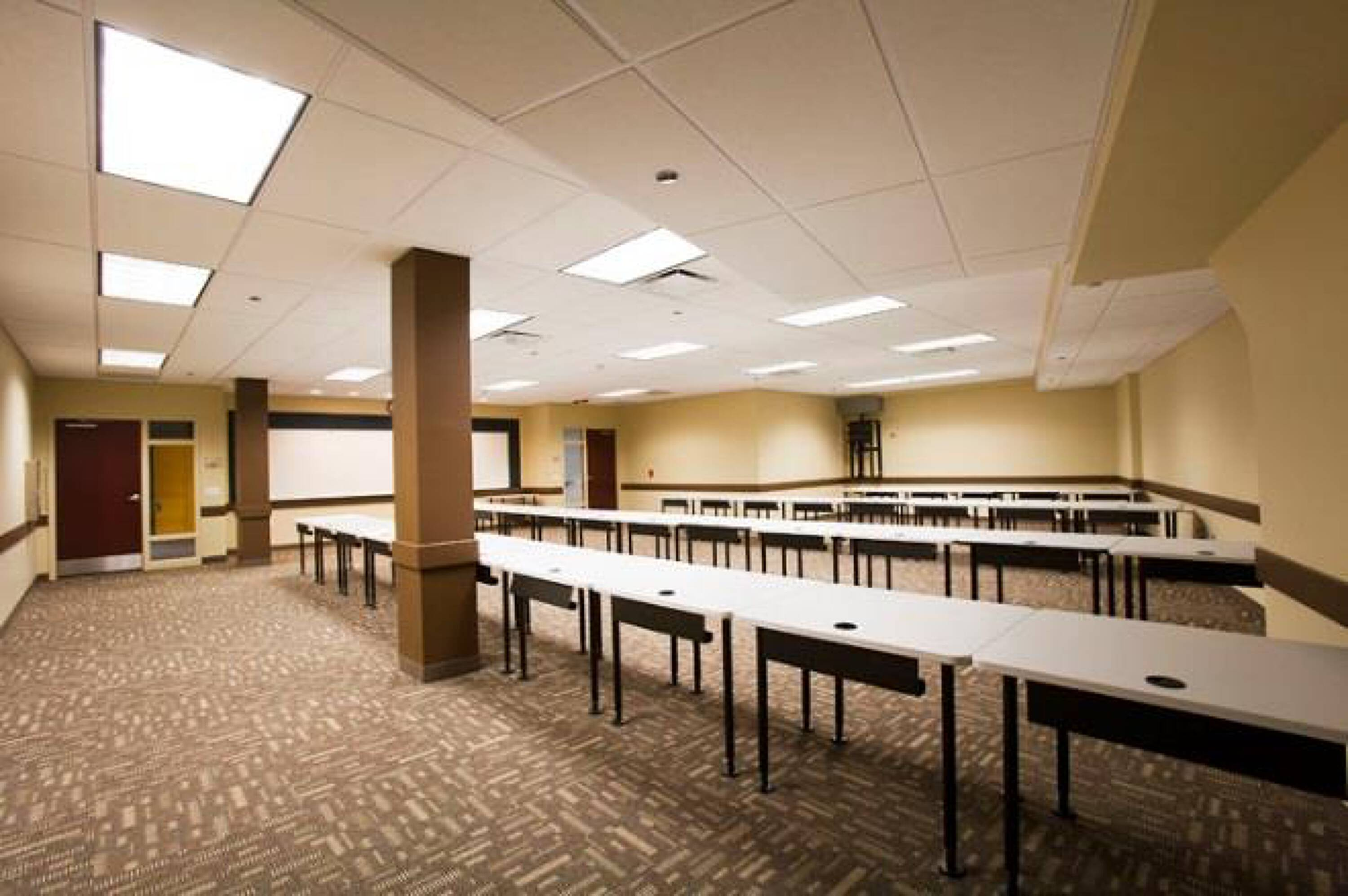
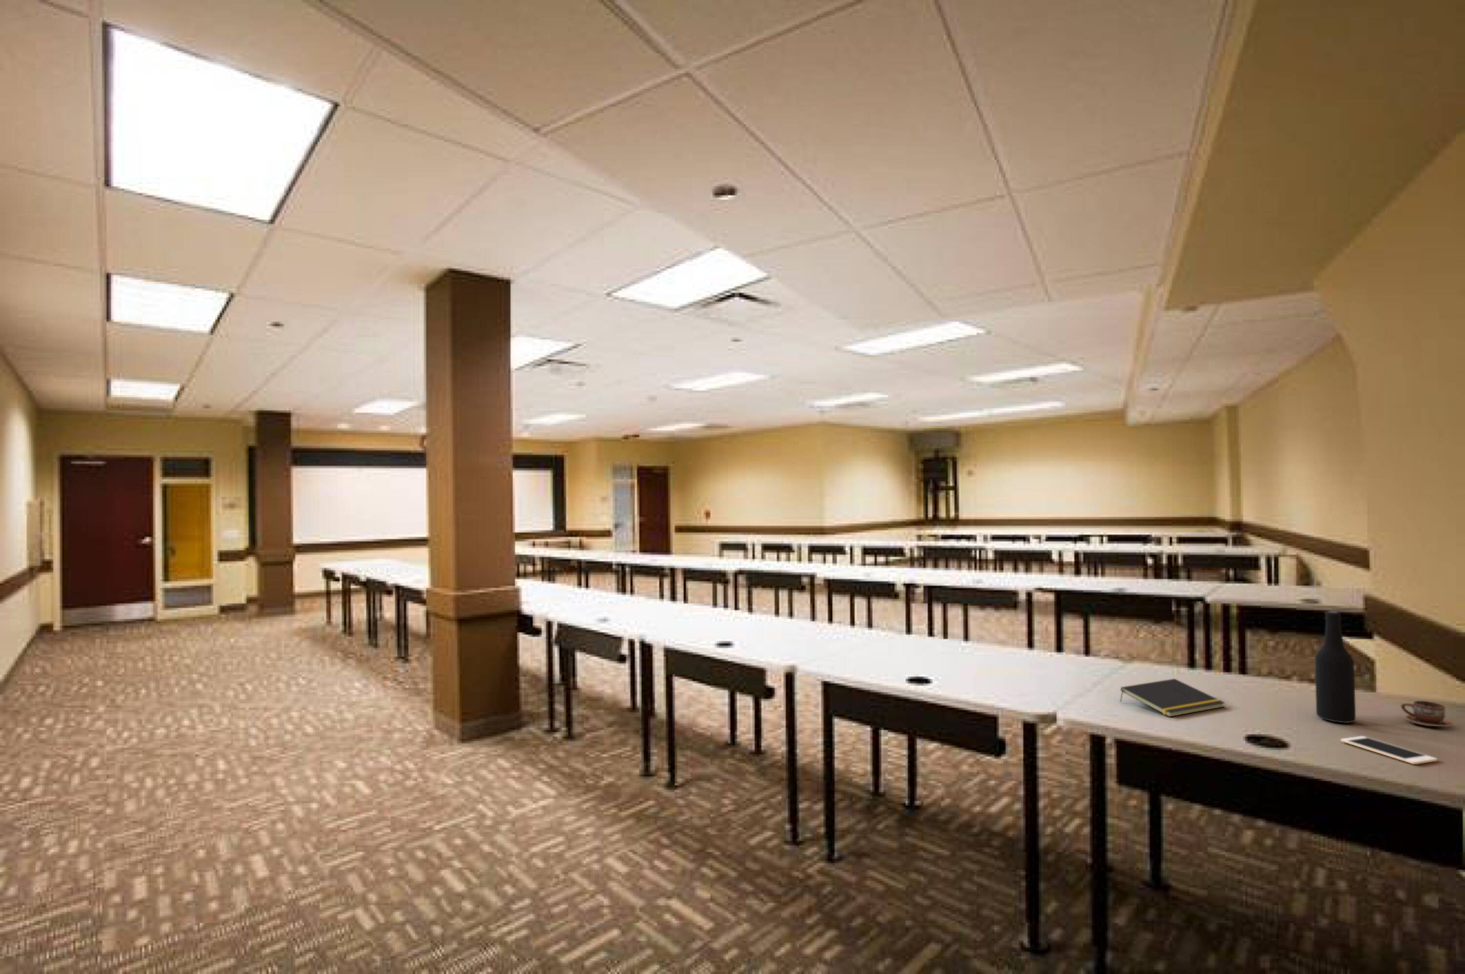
+ cup (1427, 713)
+ bottle (1335, 665)
+ cell phone (1387, 749)
+ notepad (1172, 697)
